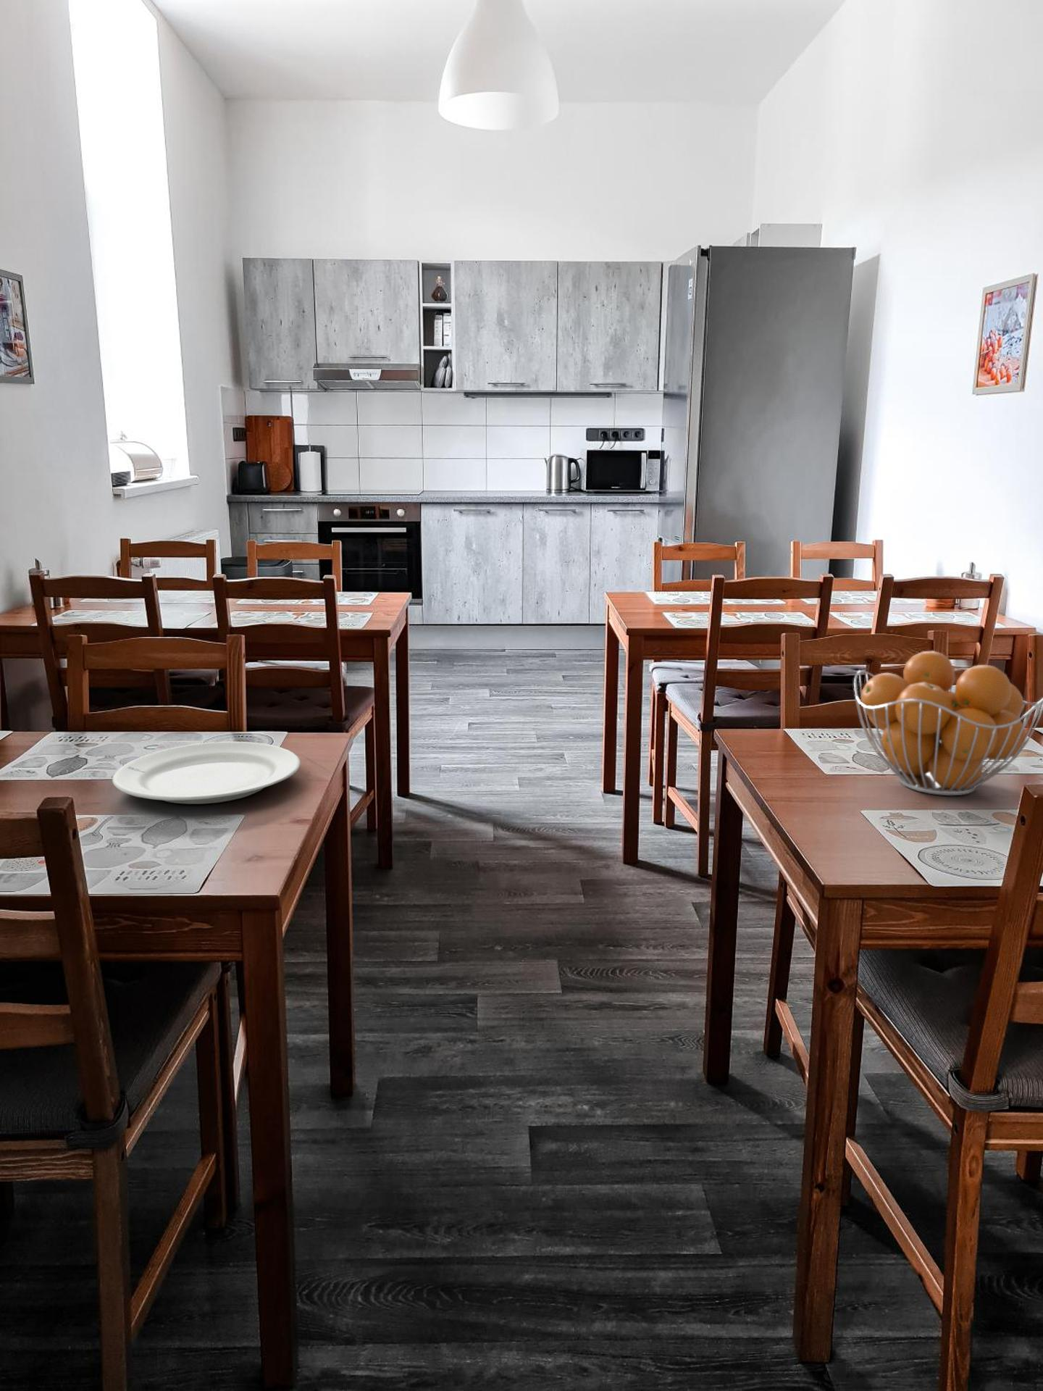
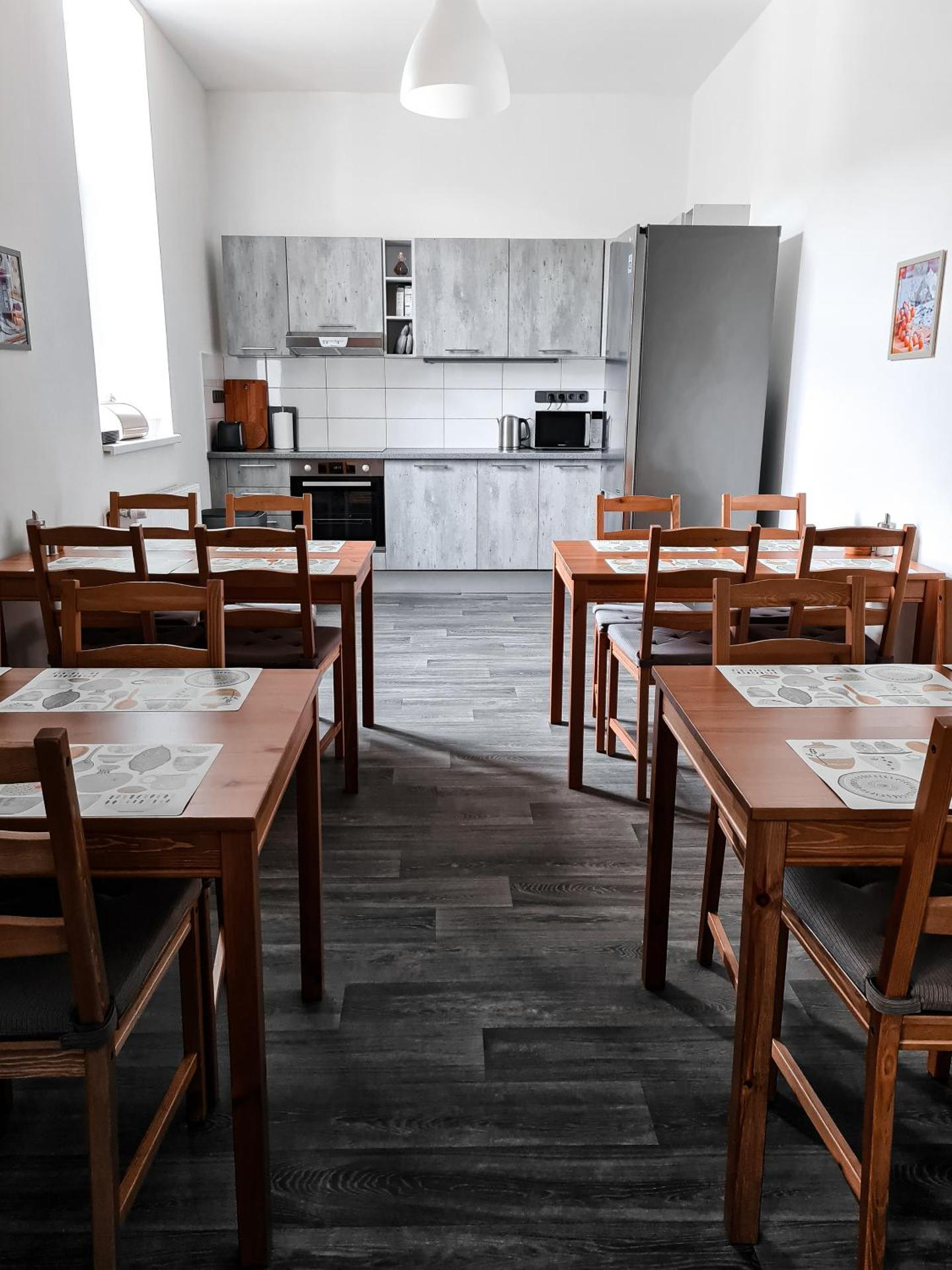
- fruit basket (943, 722)
- chinaware (208, 775)
